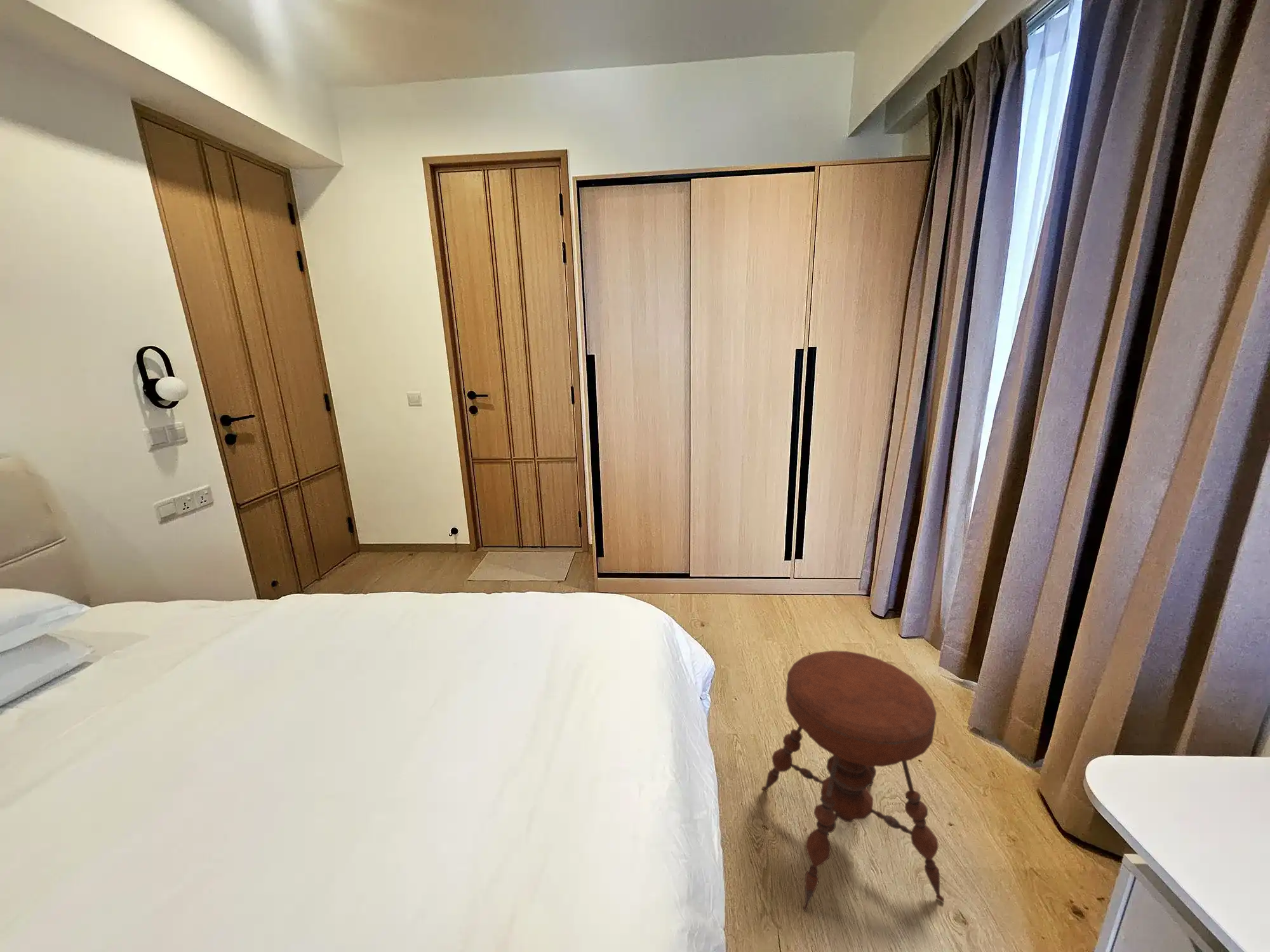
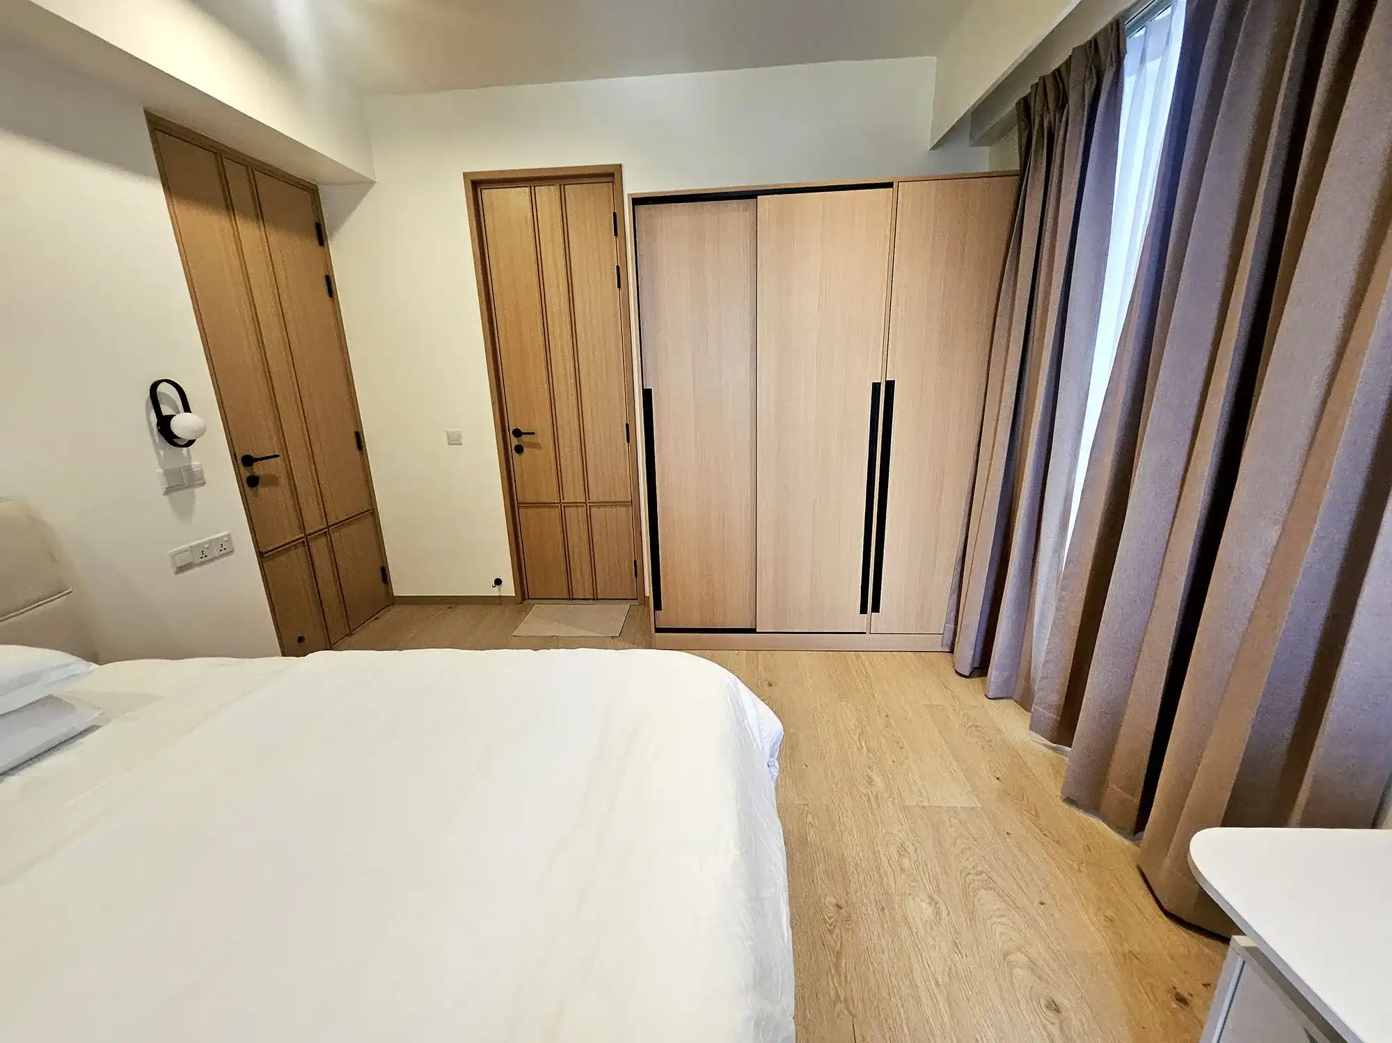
- stool (850, 764)
